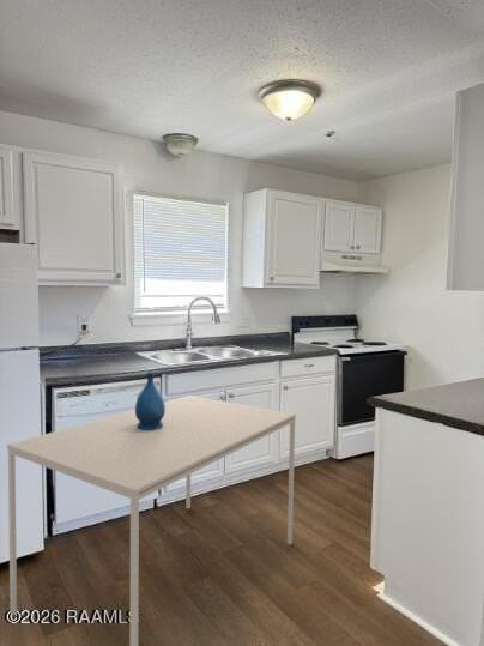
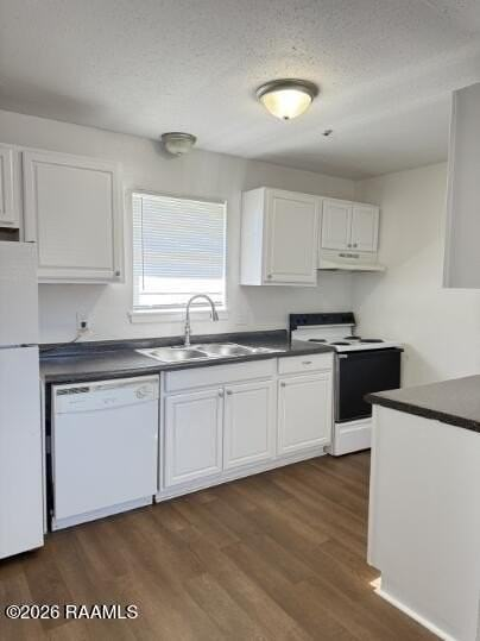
- dining table (163, 487)
- vase (150, 399)
